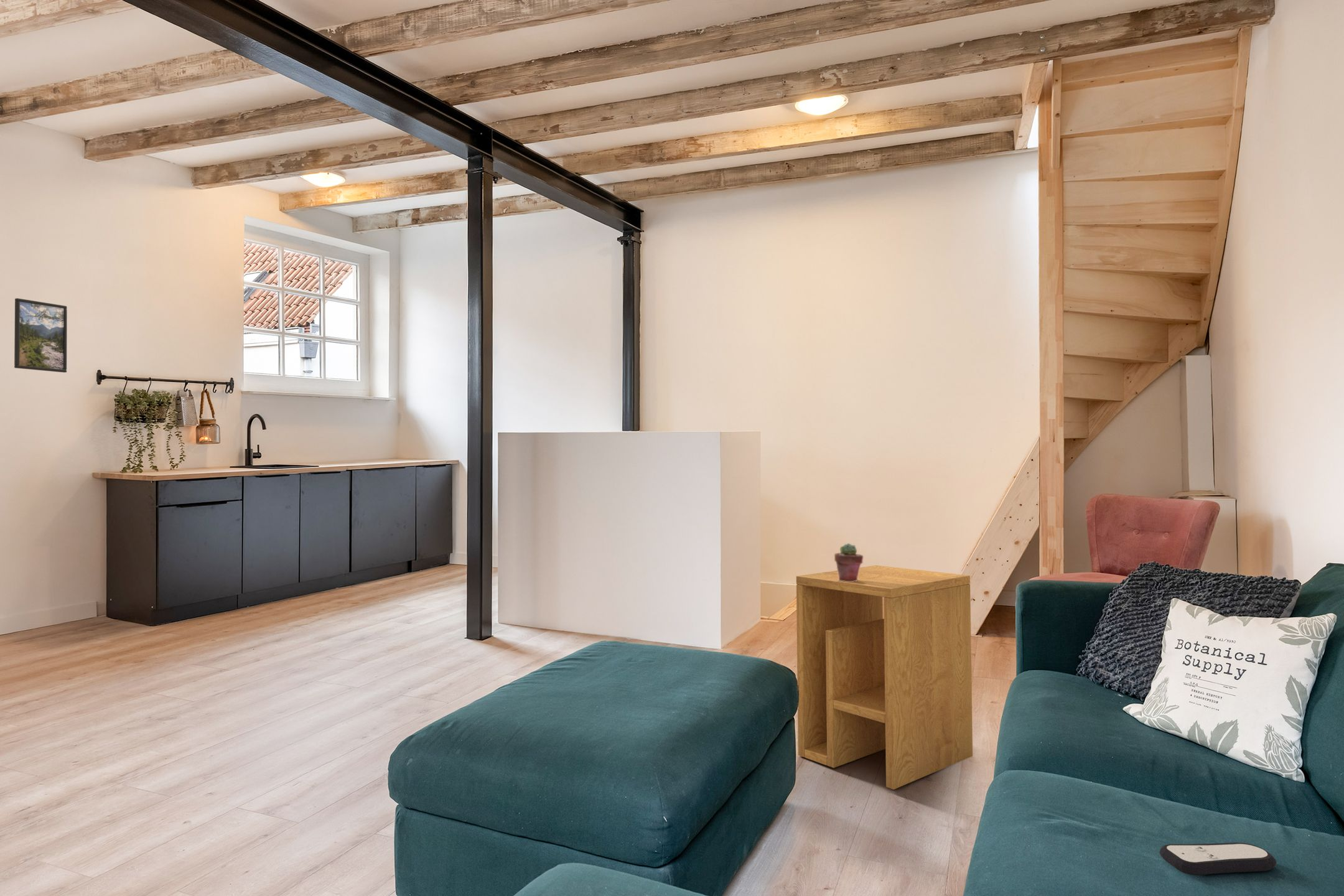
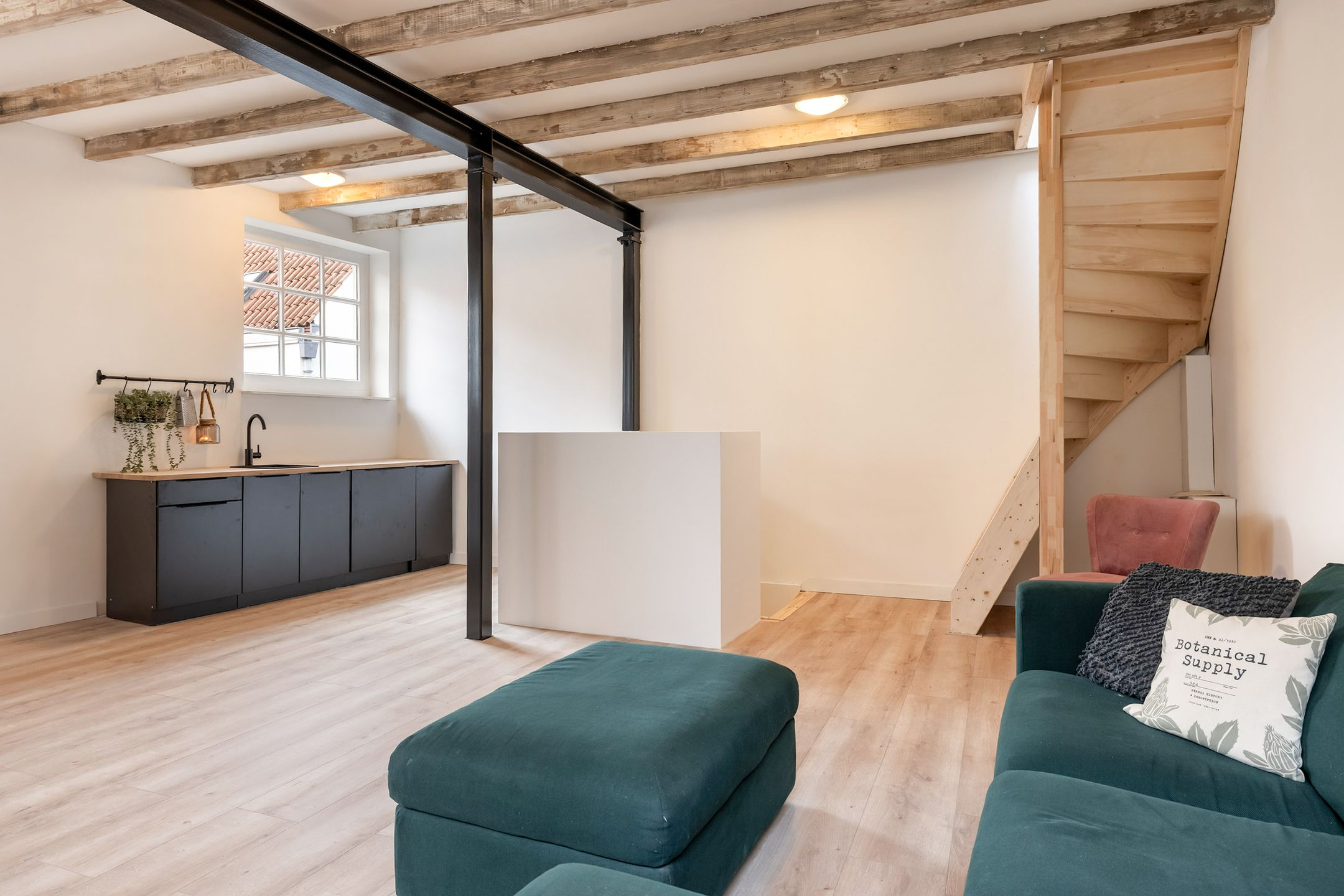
- side table (884, 665)
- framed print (41, 336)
- potted succulent (848, 561)
- remote control (1218, 857)
